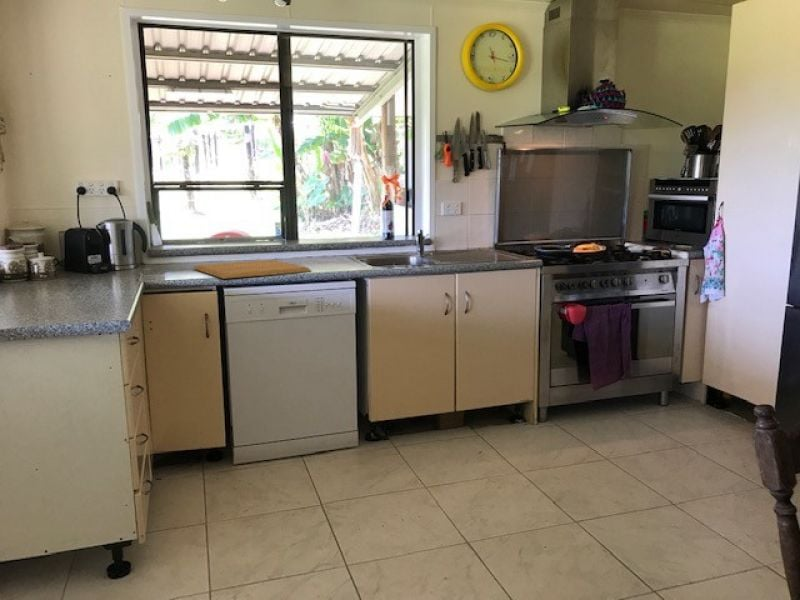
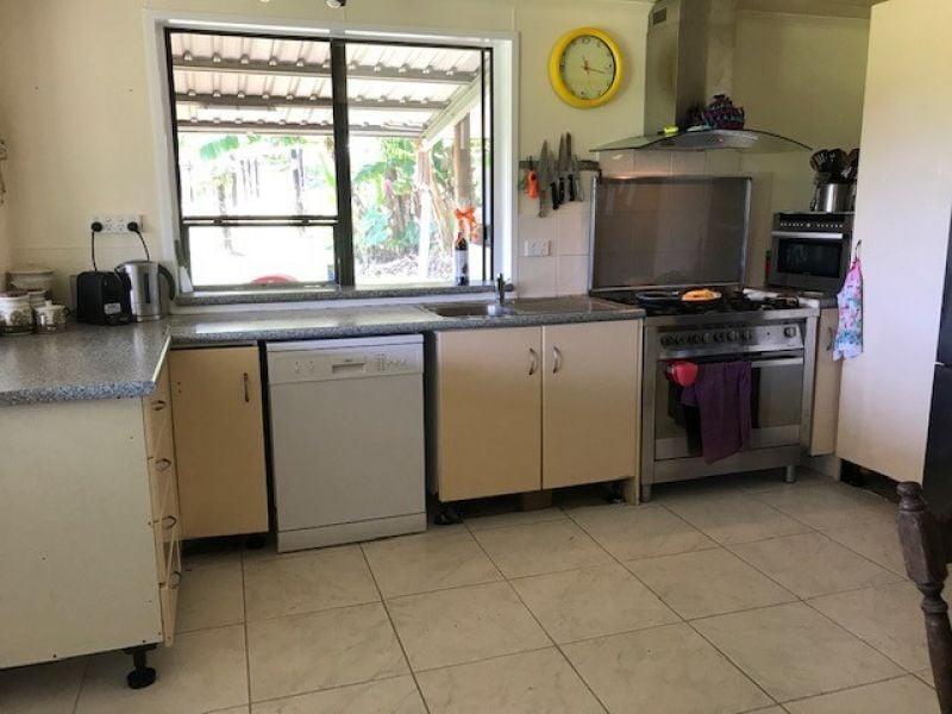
- chopping board (251, 268)
